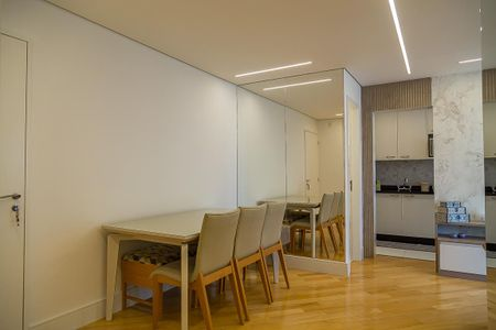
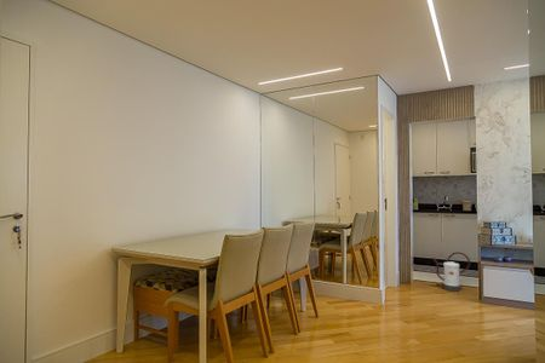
+ watering can (451, 270)
